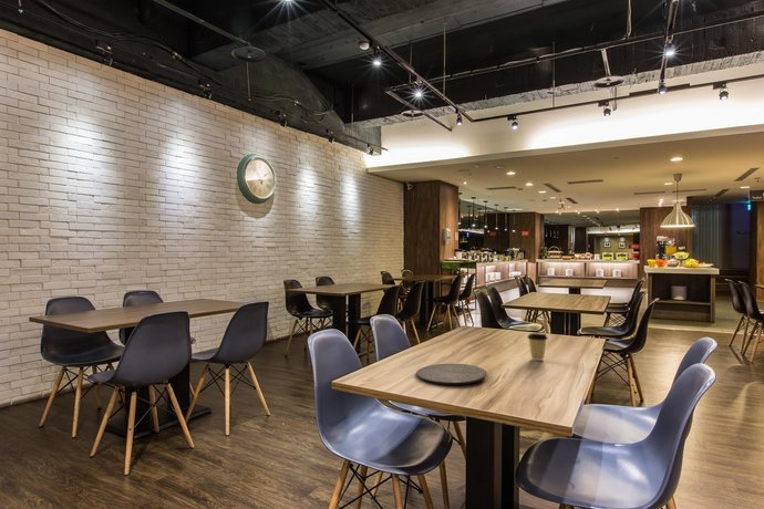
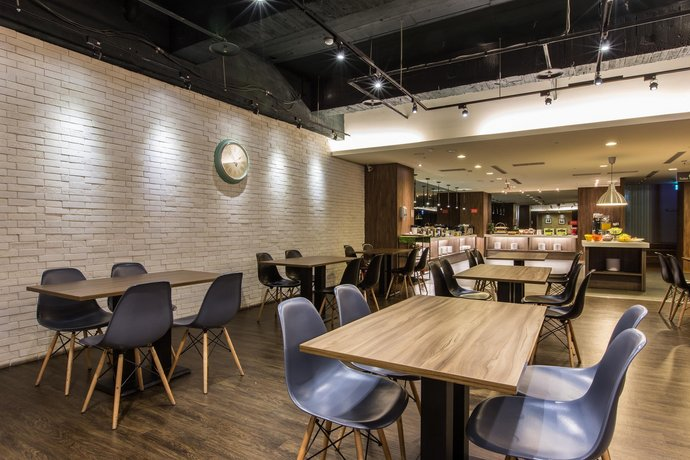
- coffee cup (537, 346)
- plate (451, 373)
